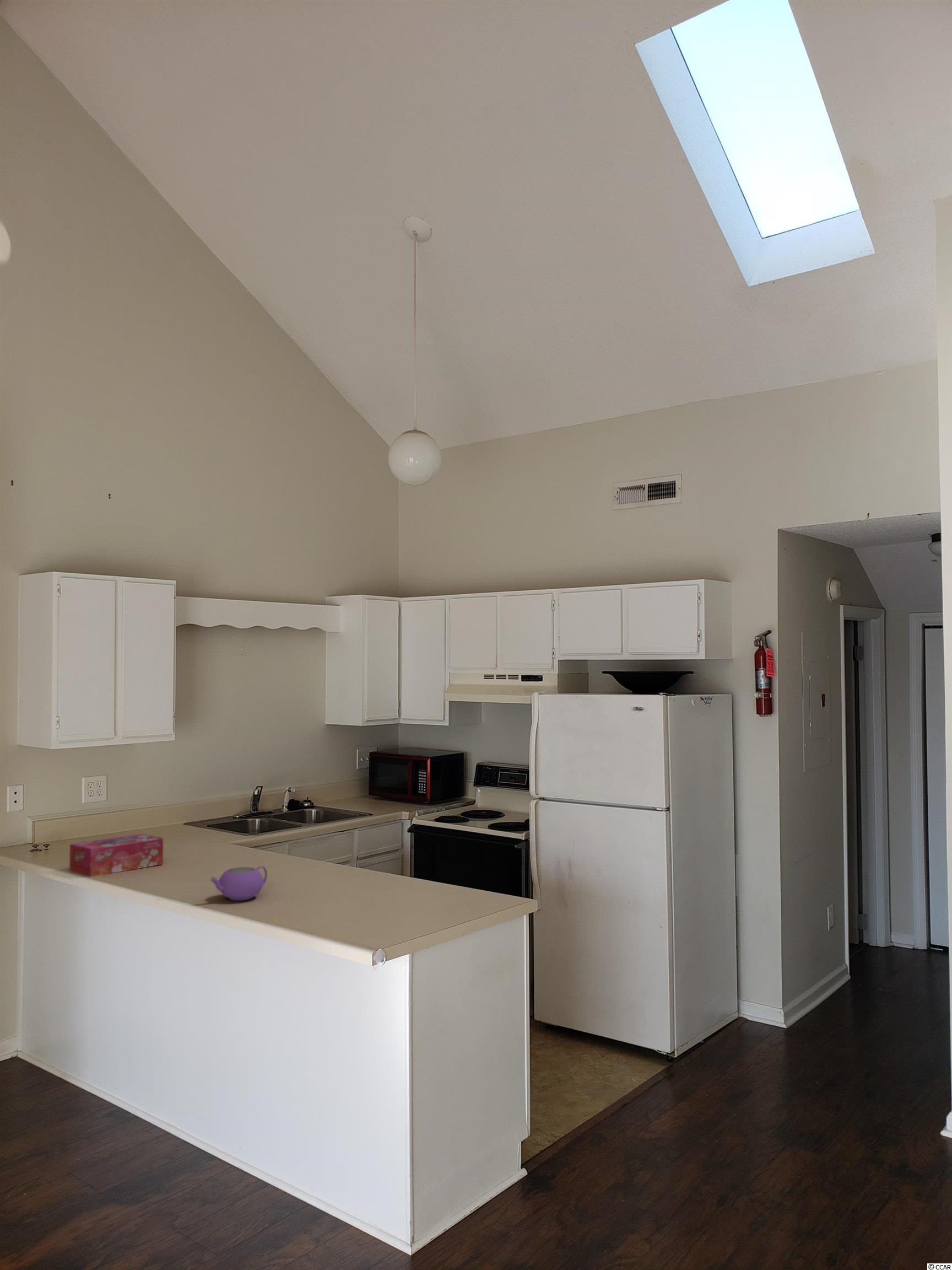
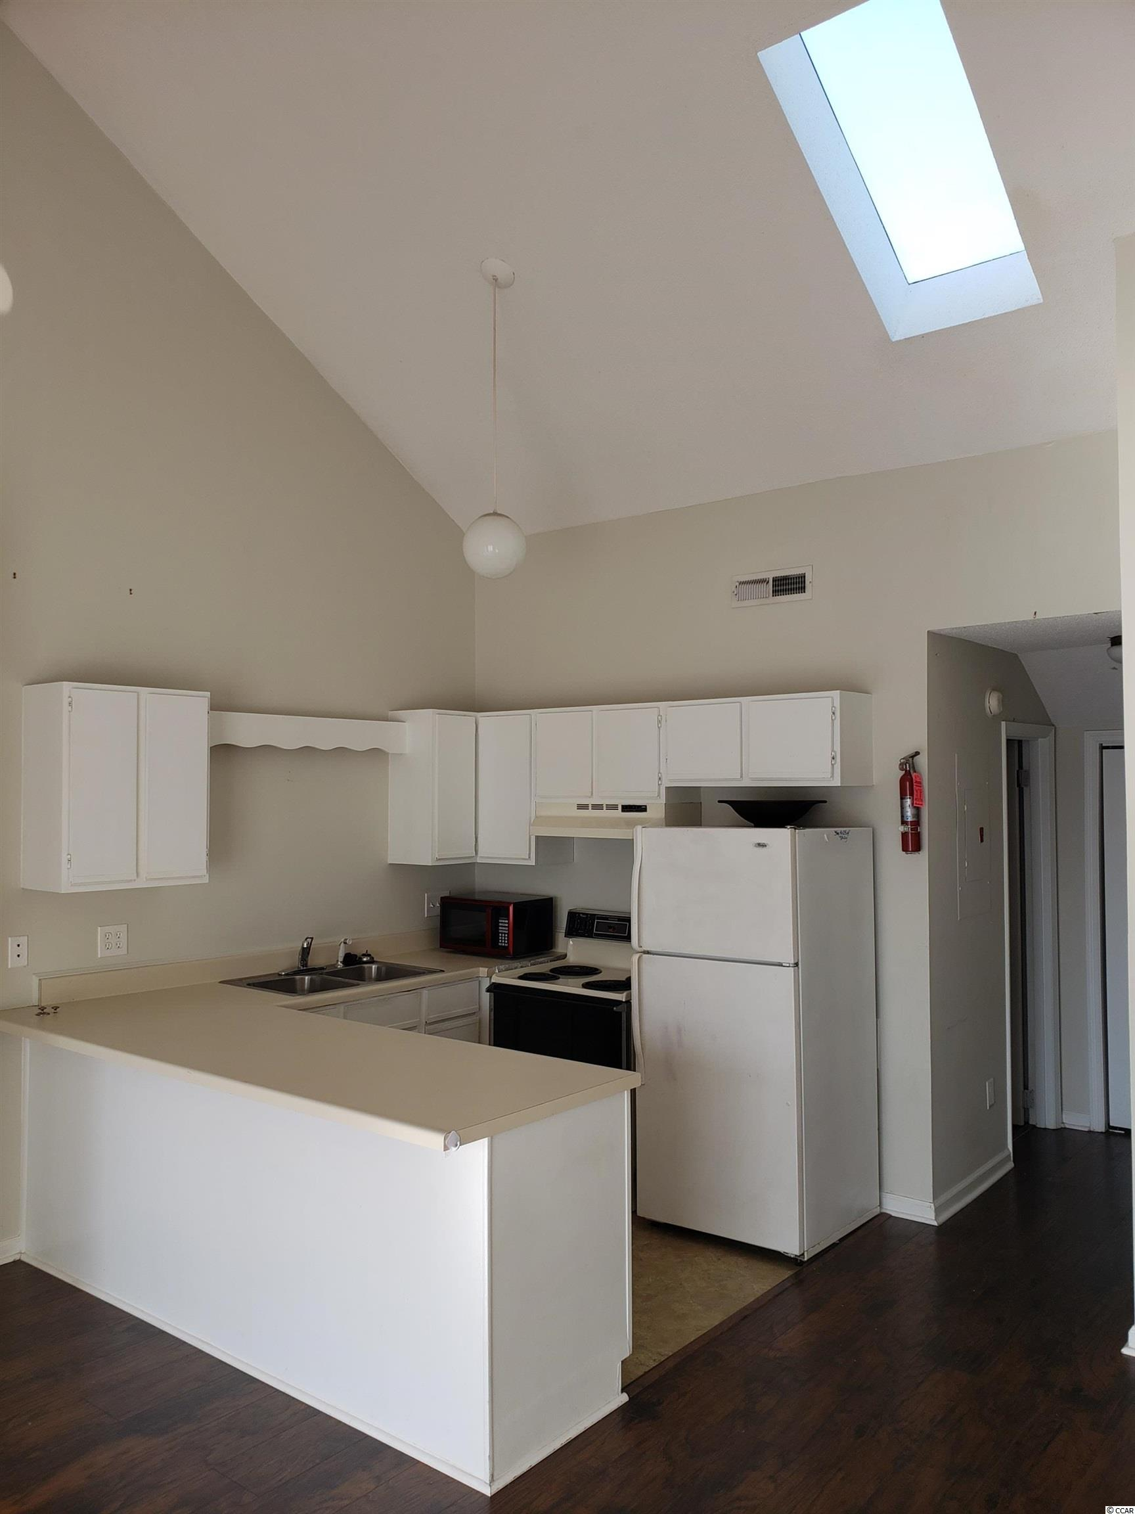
- teapot (239, 884)
- tissue box (117, 854)
